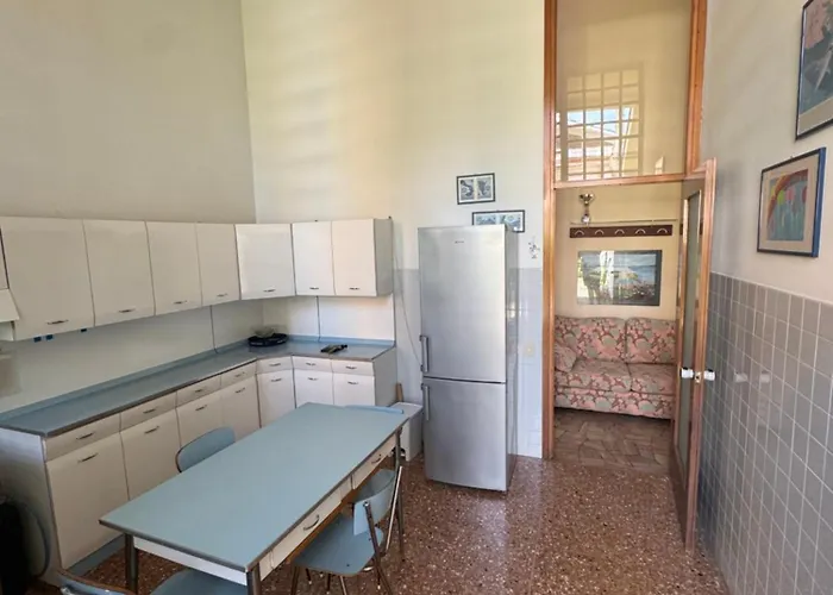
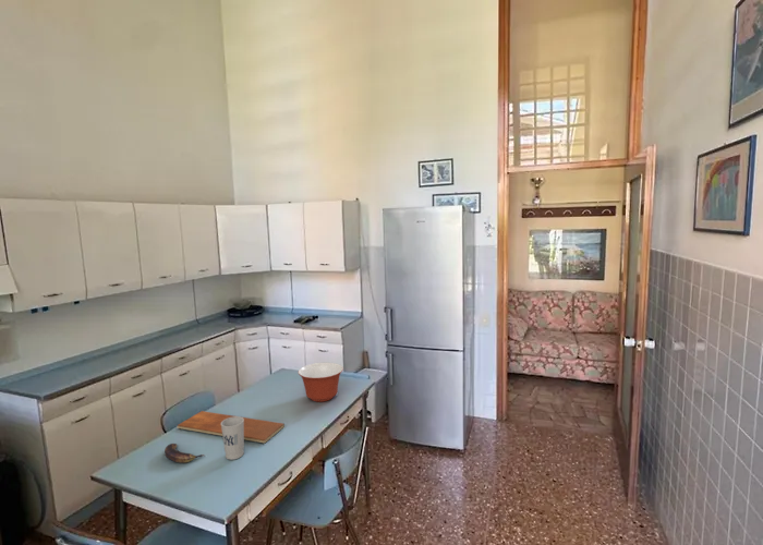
+ banana (180, 451)
+ mixing bowl (320, 383)
+ chopping board (228, 417)
+ cup (233, 438)
